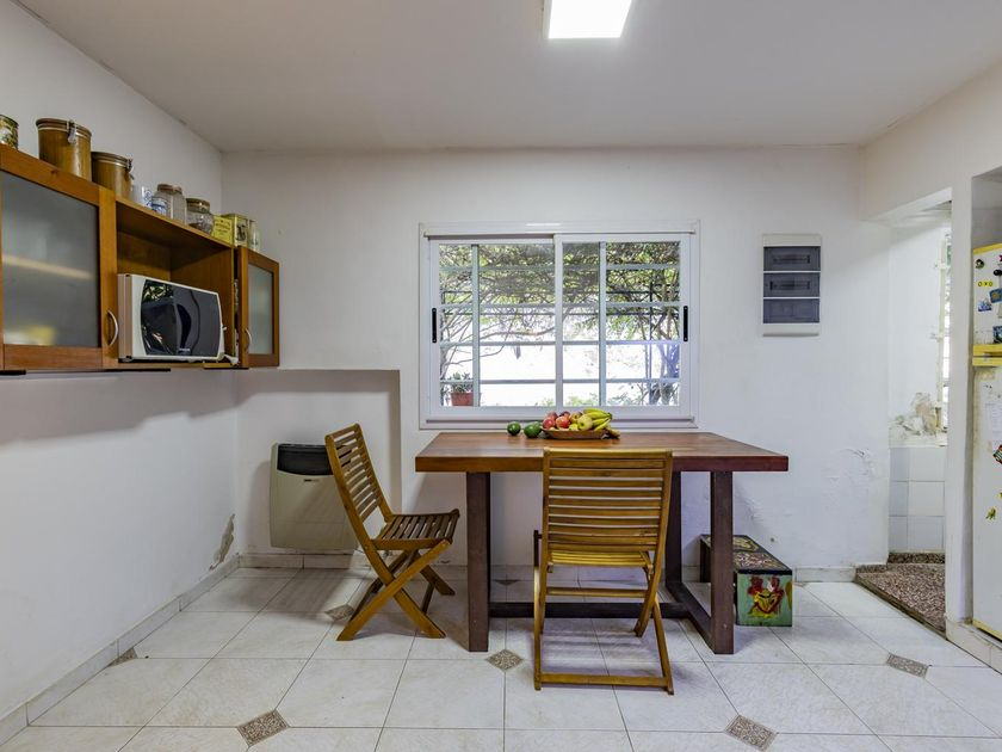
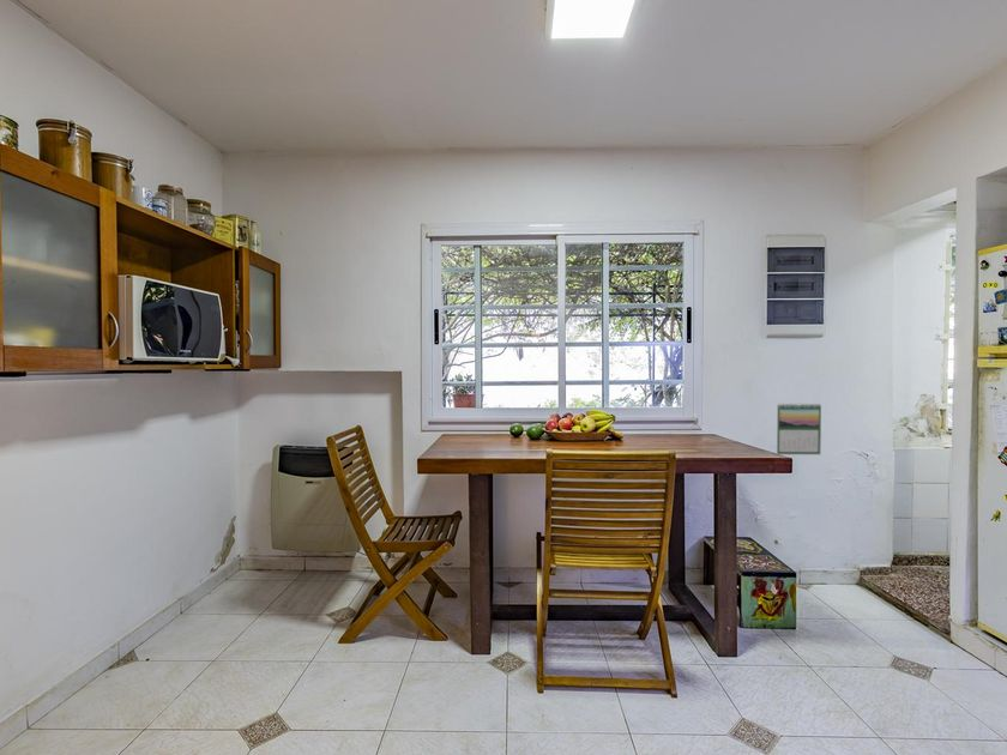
+ calendar (798, 428)
